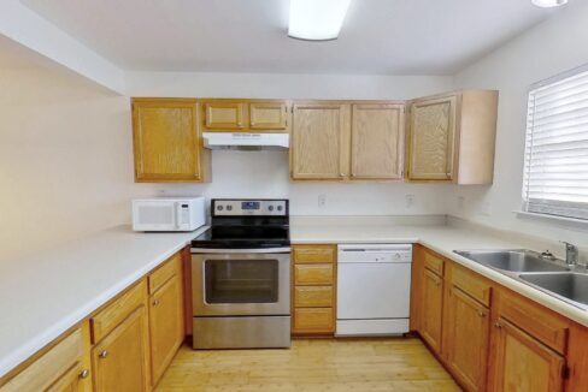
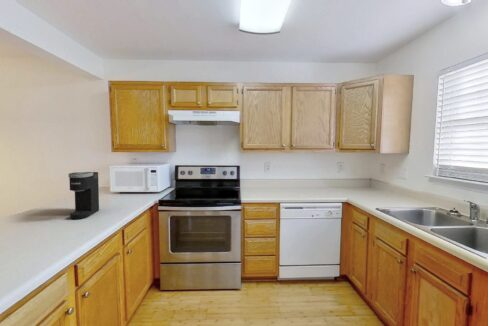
+ coffee maker (84, 193)
